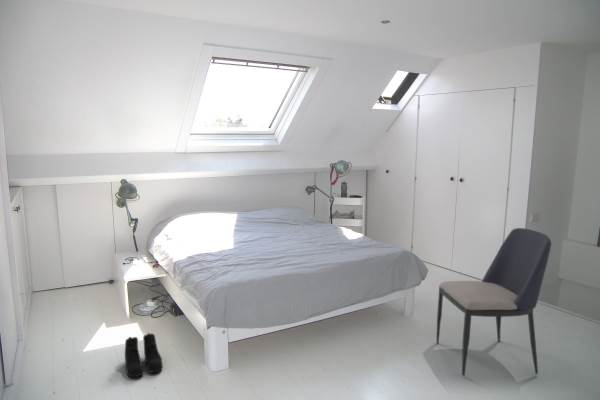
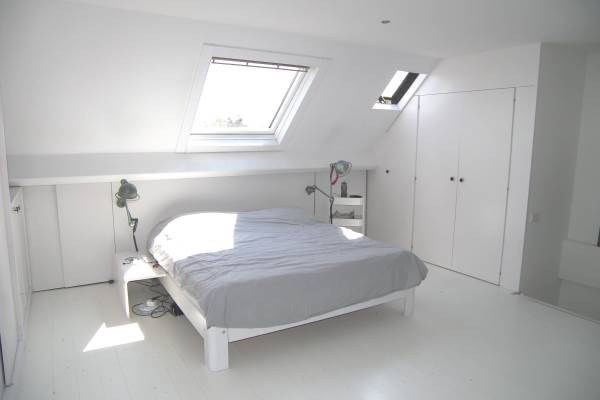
- boots (144, 352)
- chair (492, 295)
